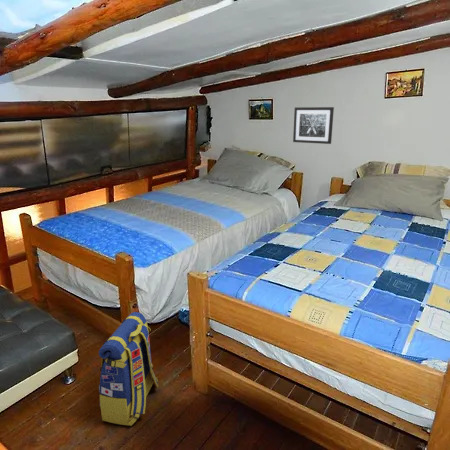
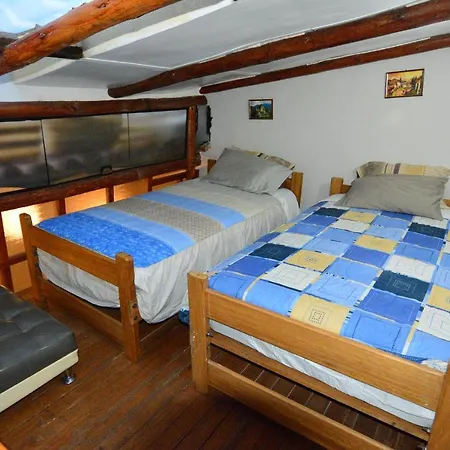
- wall art (312, 125)
- backpack (128, 366)
